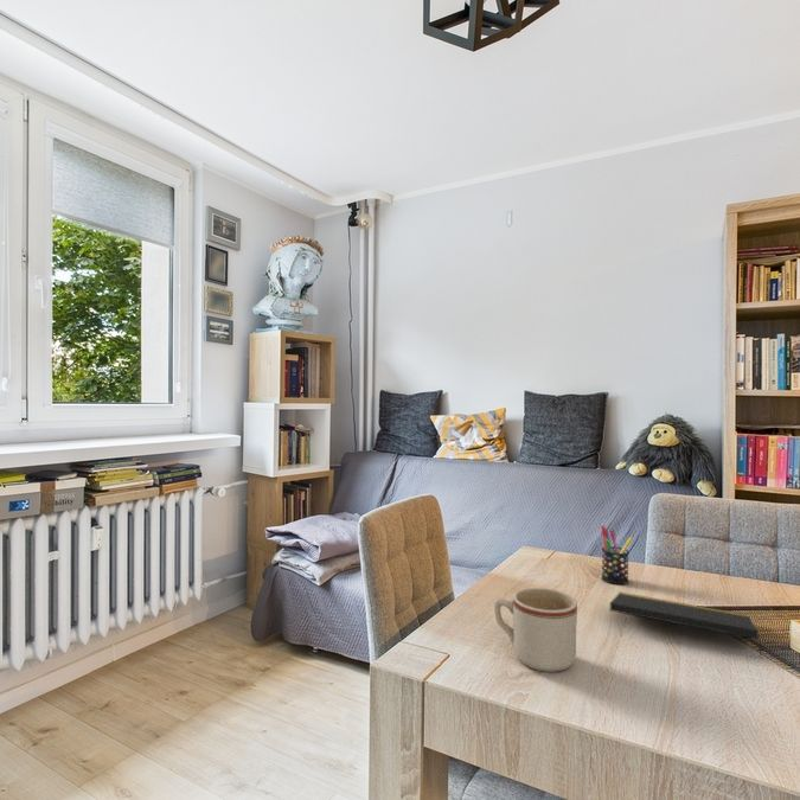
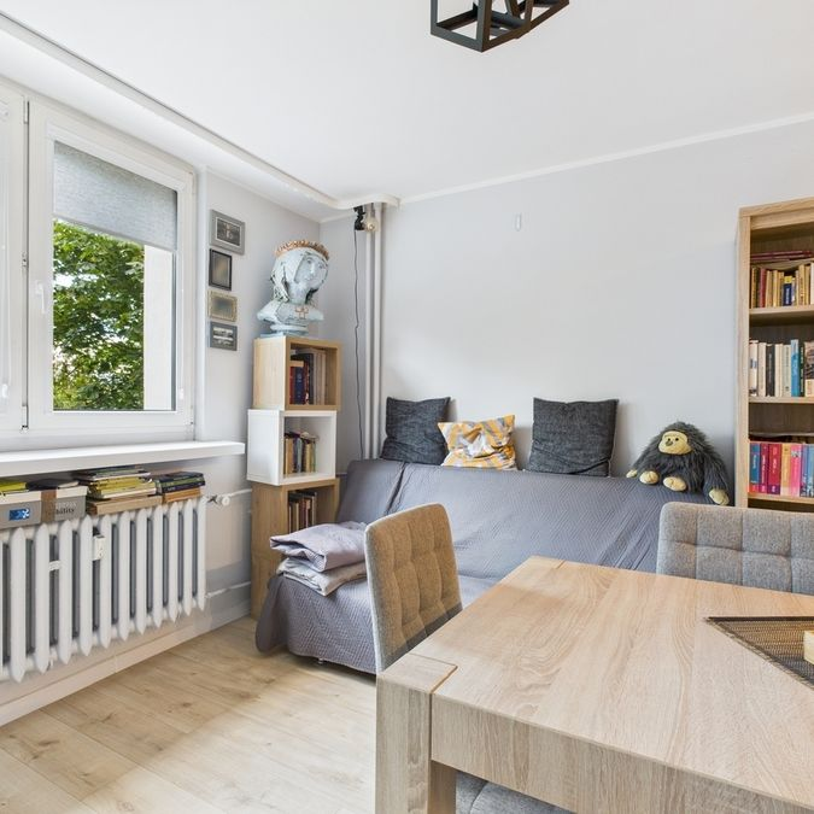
- notepad (679, 613)
- pen holder (612, 553)
- mug (533, 626)
